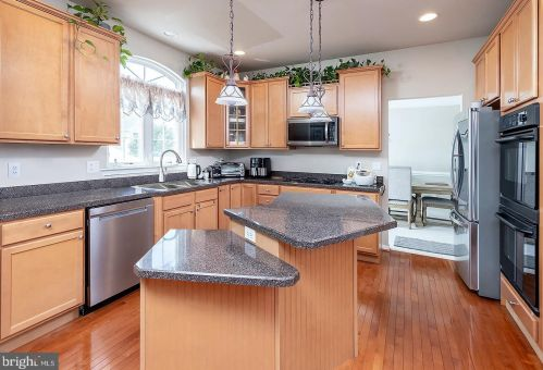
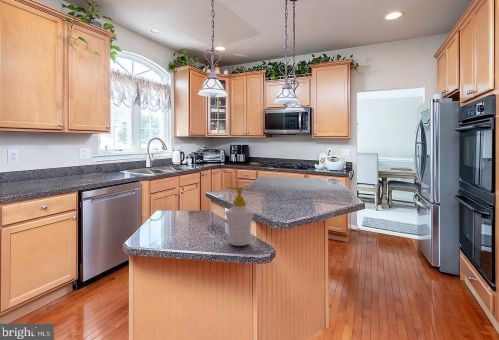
+ soap bottle (239, 215)
